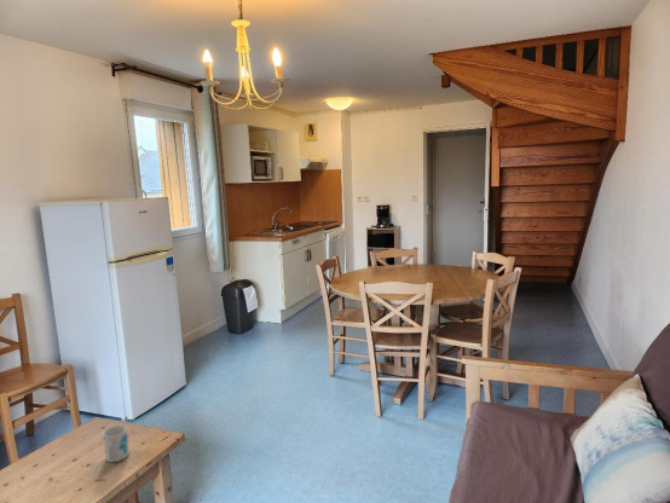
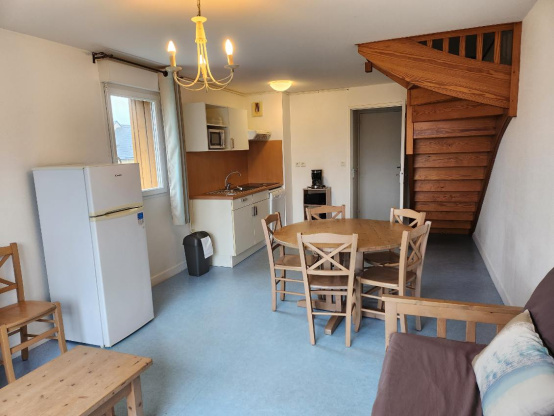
- mug (115, 446)
